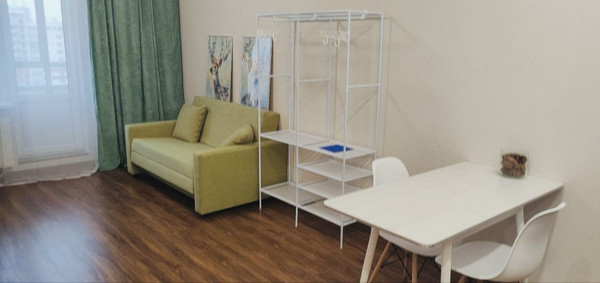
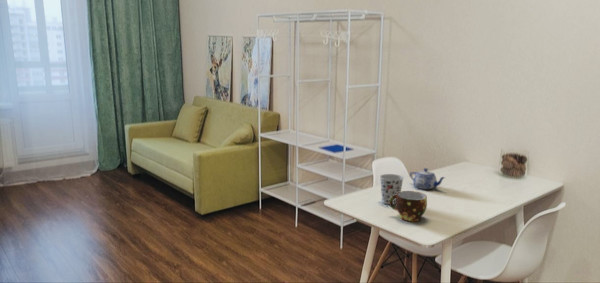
+ cup (409, 206)
+ teapot (427, 178)
+ cup (391, 189)
